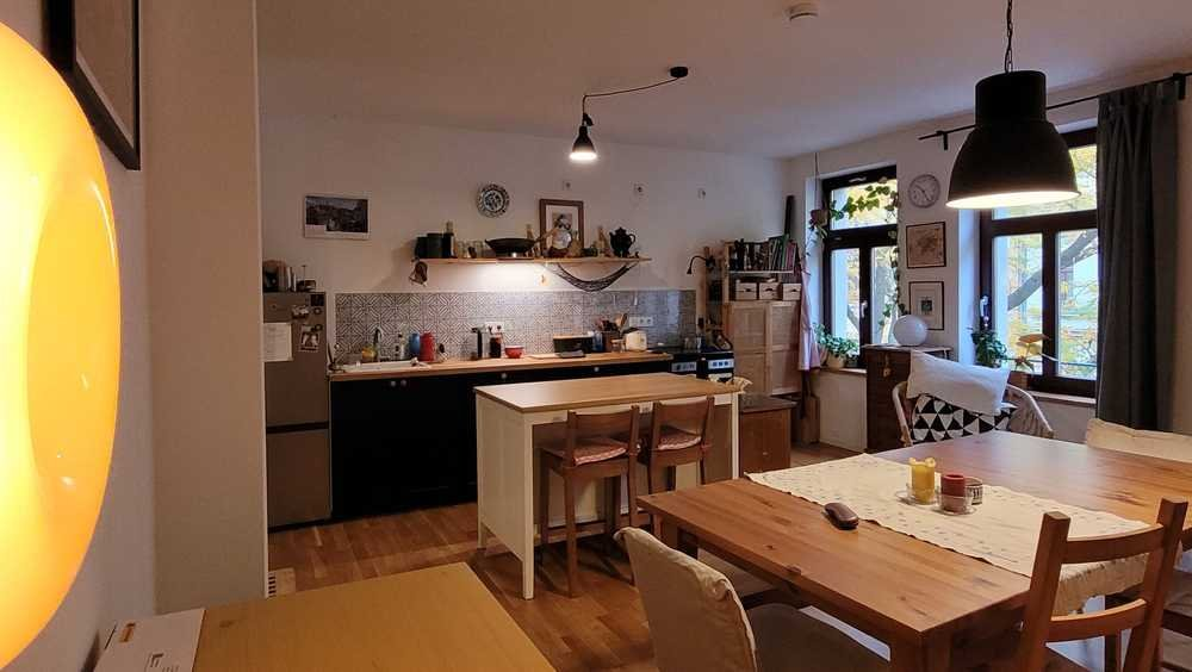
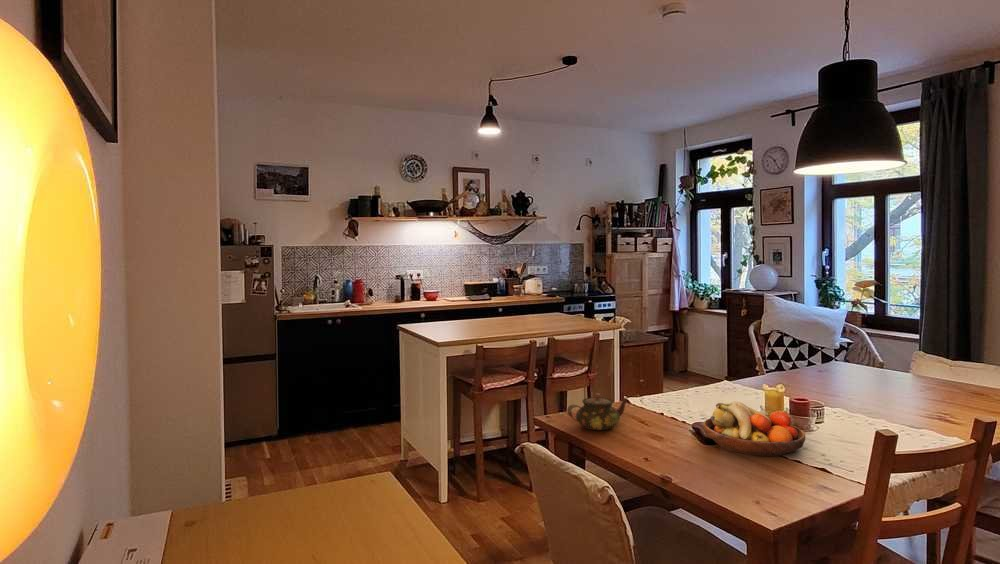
+ teapot (598, 410)
+ fruit bowl (752, 424)
